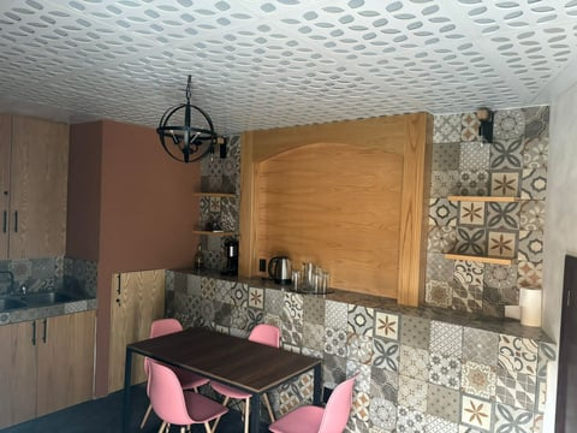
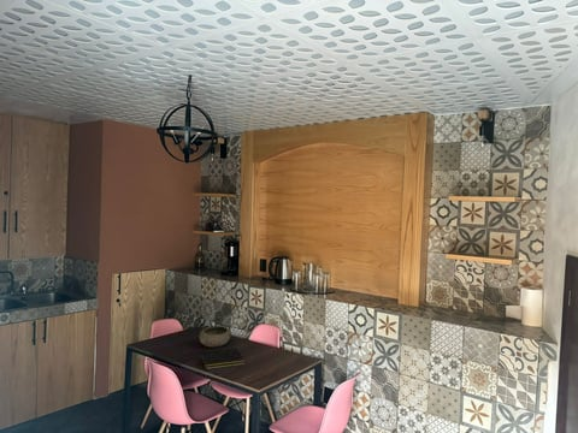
+ bowl (214, 337)
+ notepad (222, 357)
